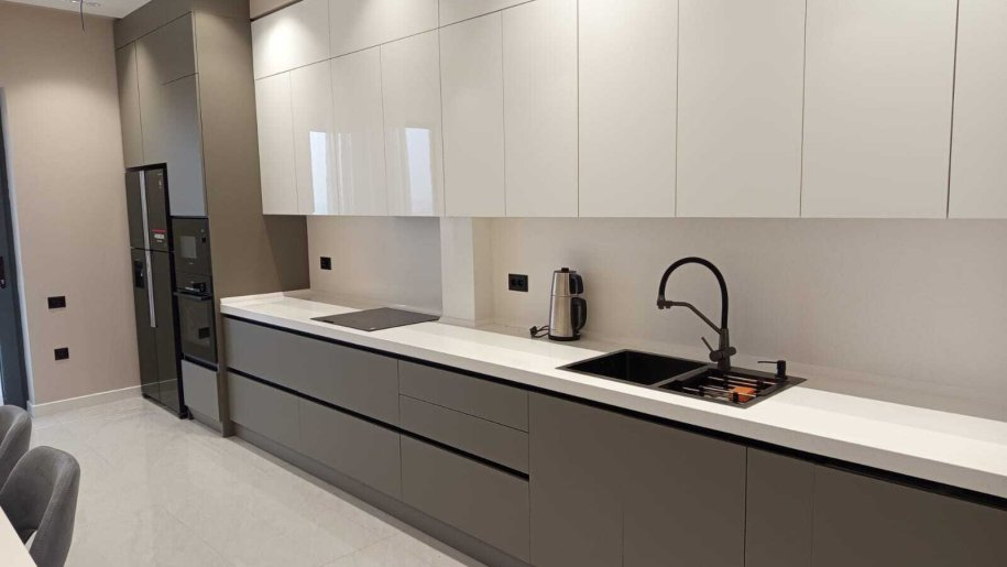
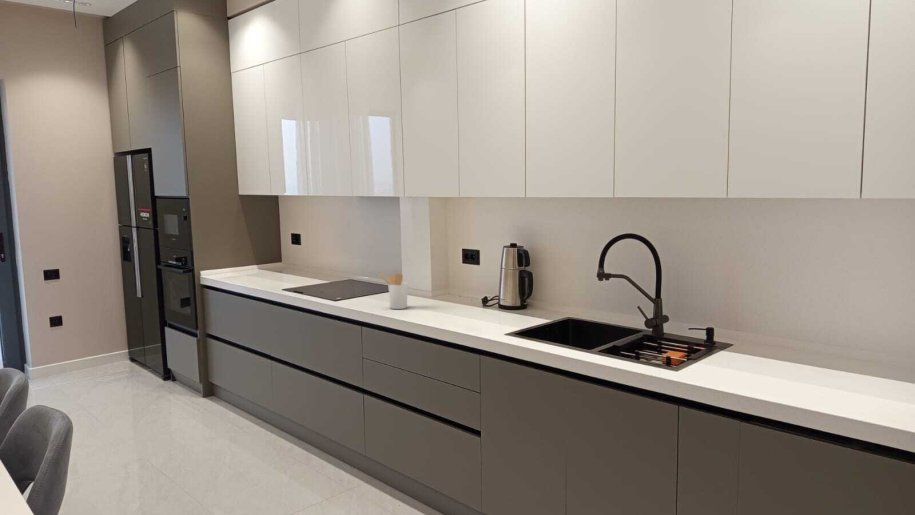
+ utensil holder (393, 290)
